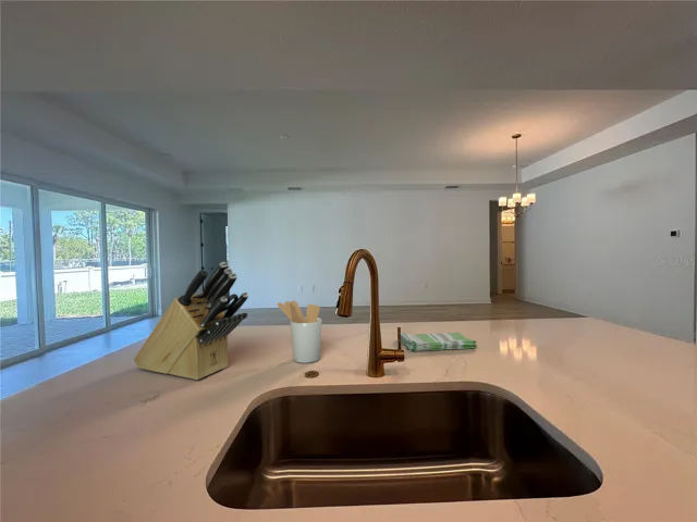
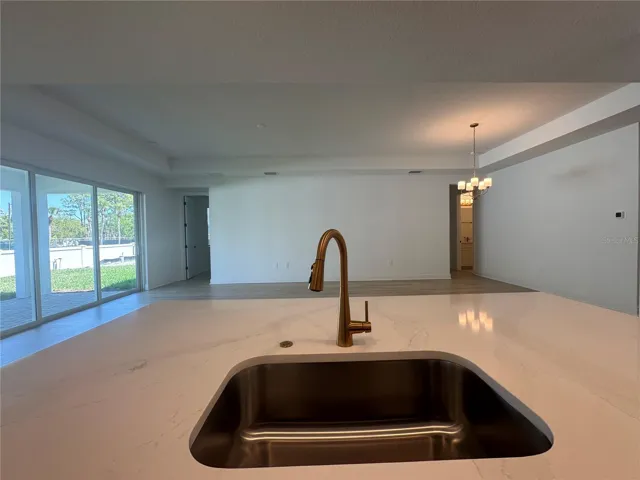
- knife block (189, 316)
- utensil holder (299, 328)
- dish towel (435, 338)
